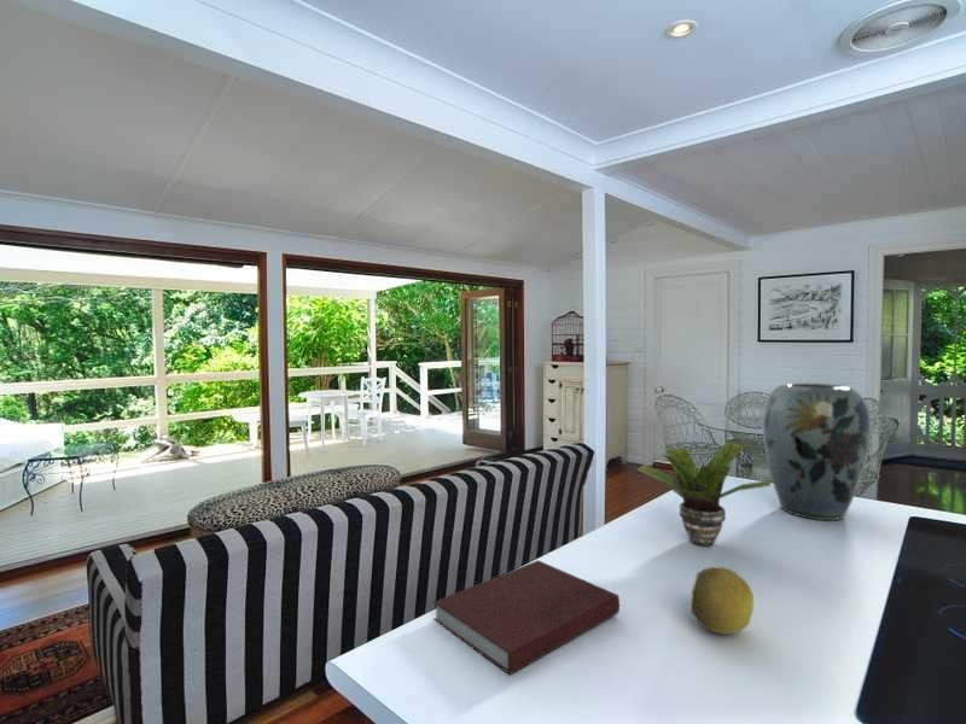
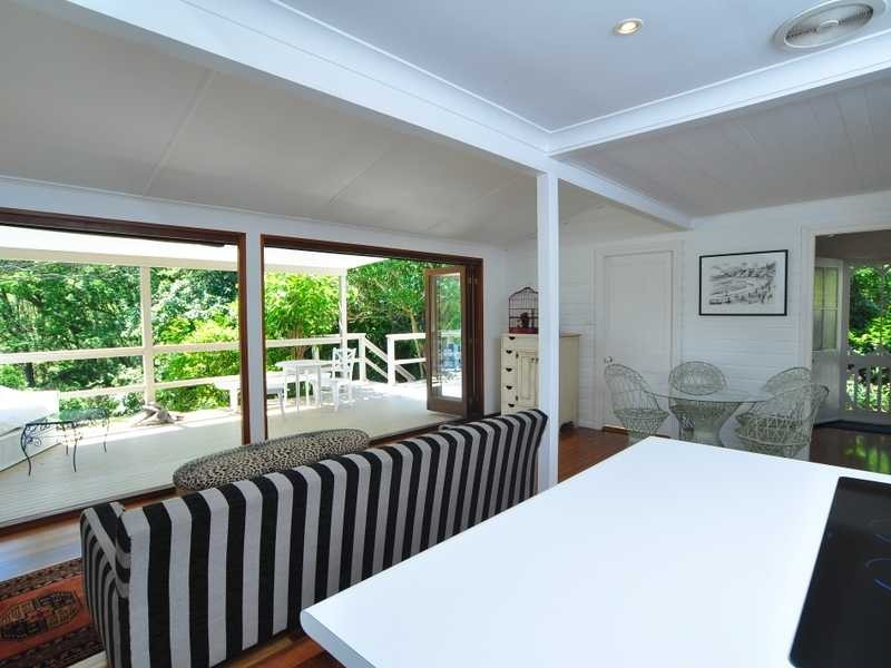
- notebook (526, 607)
- fruit (720, 599)
- vase (814, 449)
- potted plant (699, 492)
